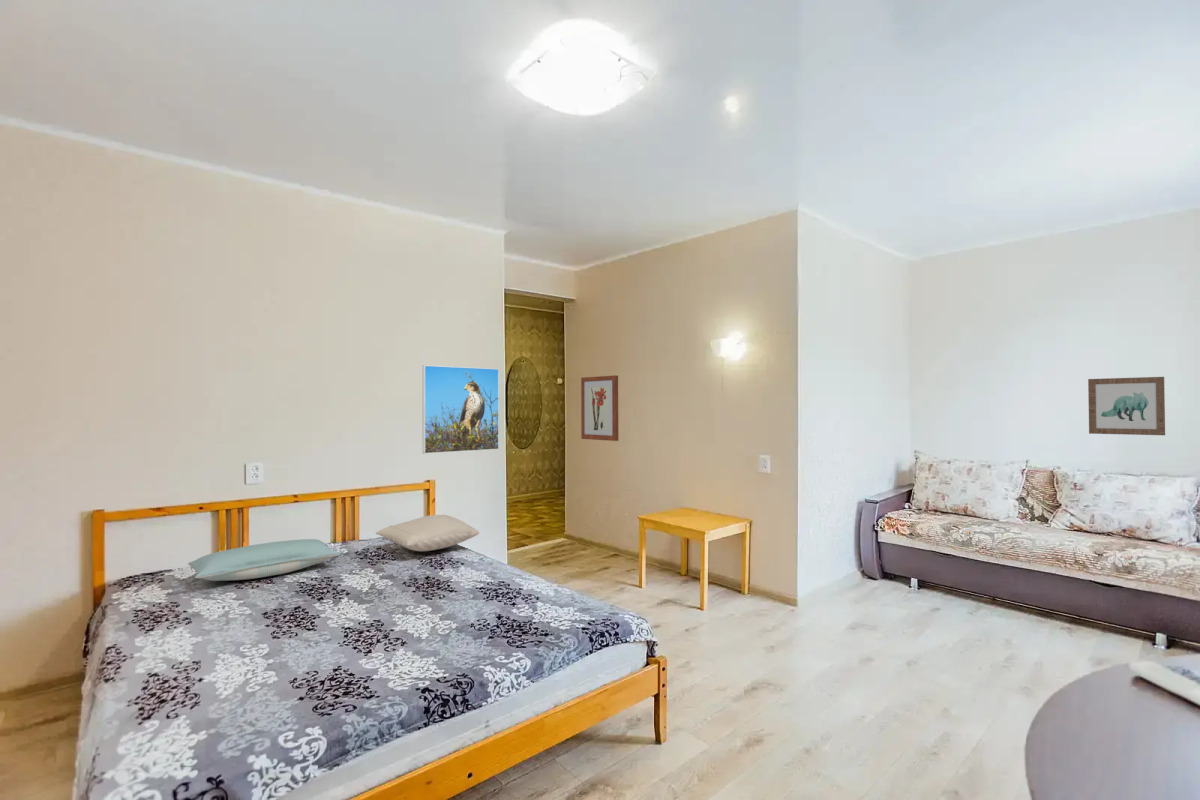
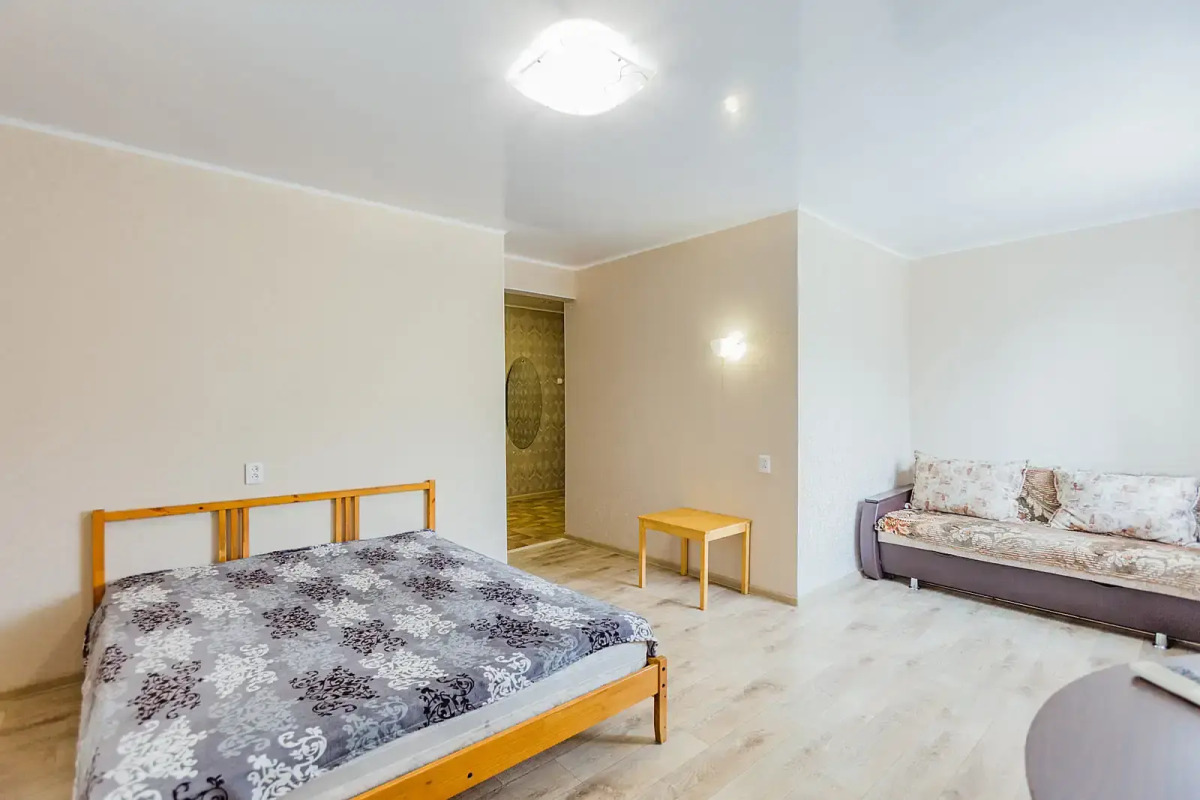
- wall art (1125, 406)
- pillow (266, 559)
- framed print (462, 409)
- wall art (599, 408)
- pillow (427, 533)
